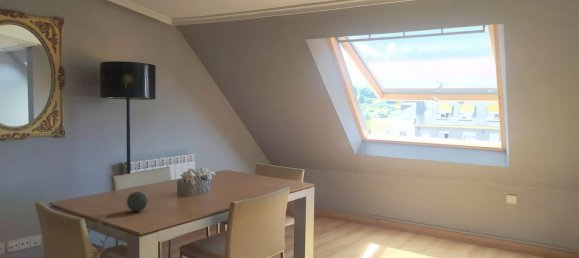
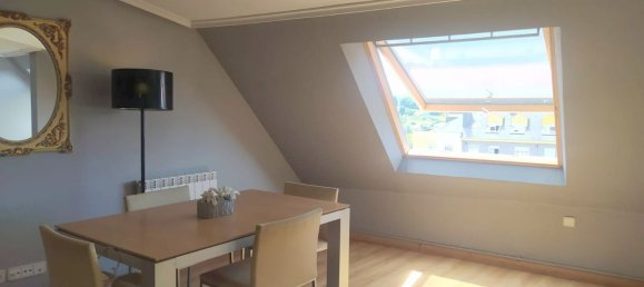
- decorative ball (137, 201)
